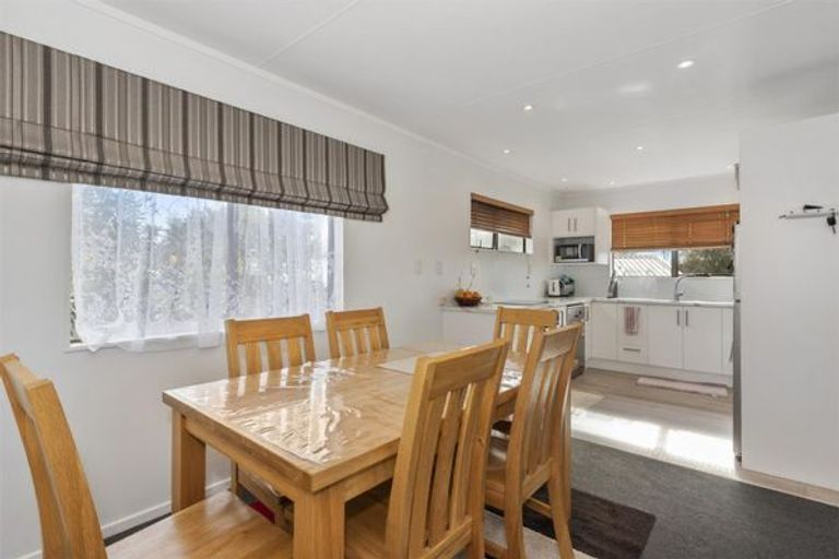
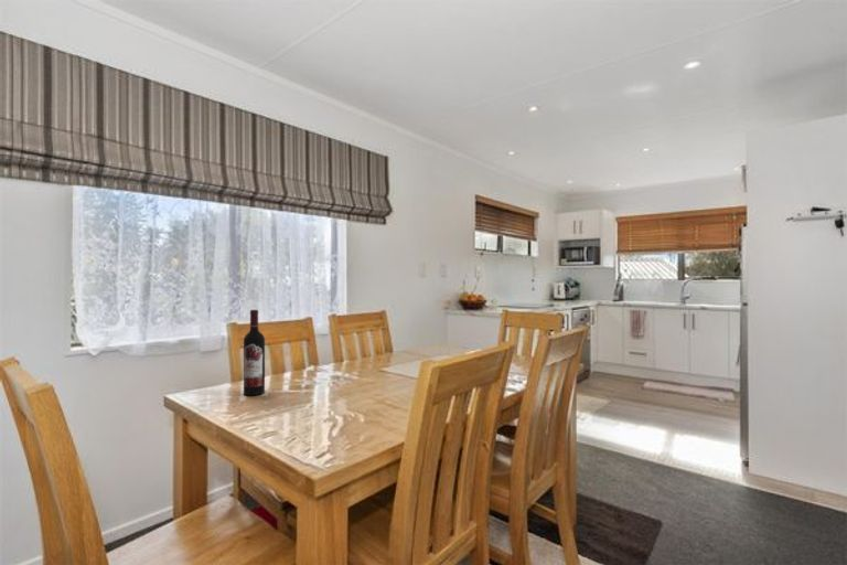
+ wine bottle (254, 351)
